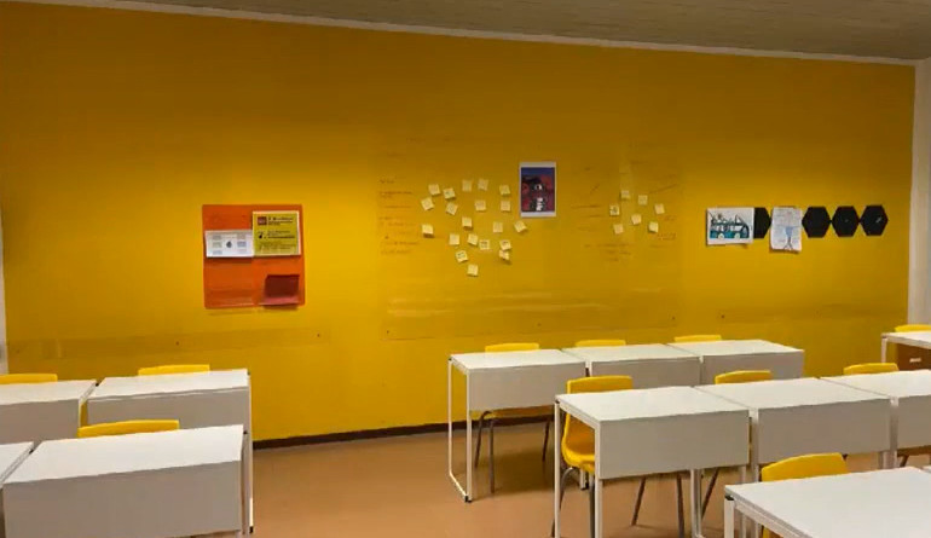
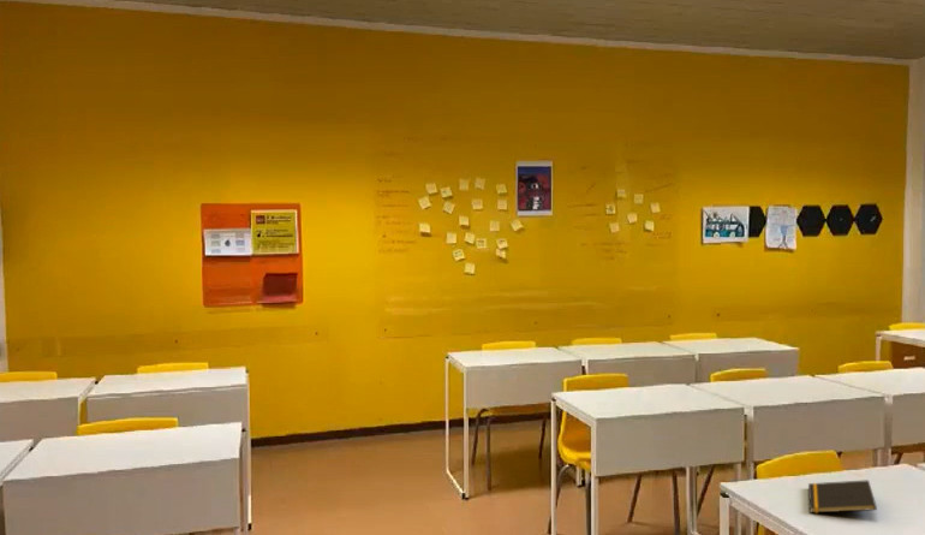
+ notepad (840, 495)
